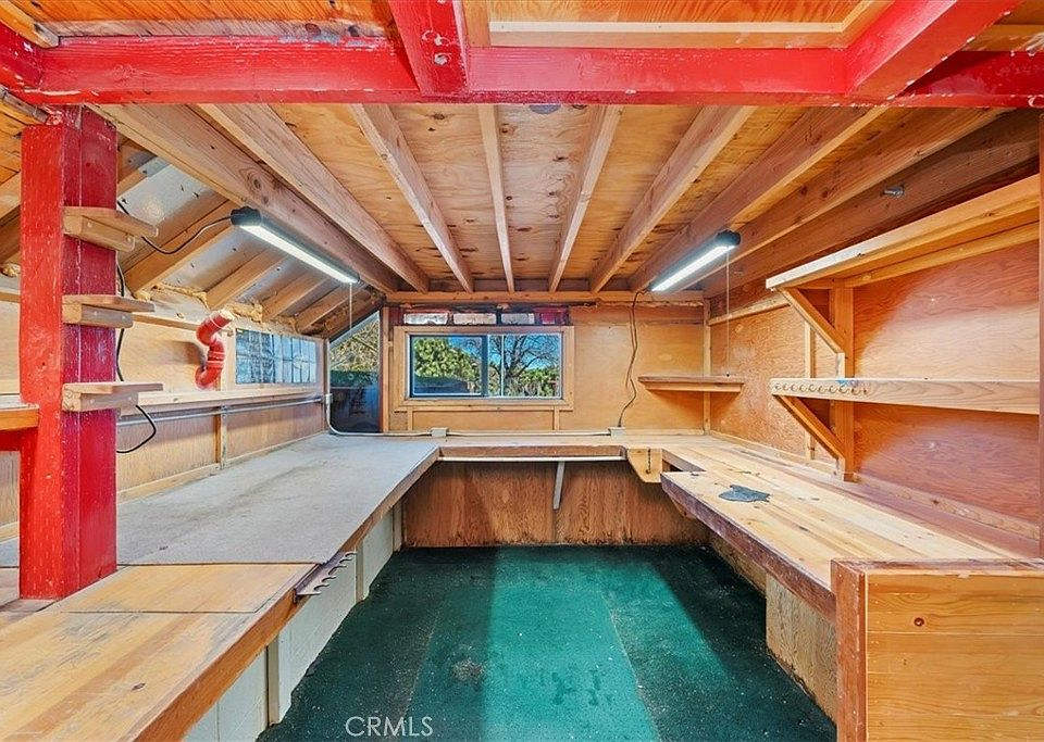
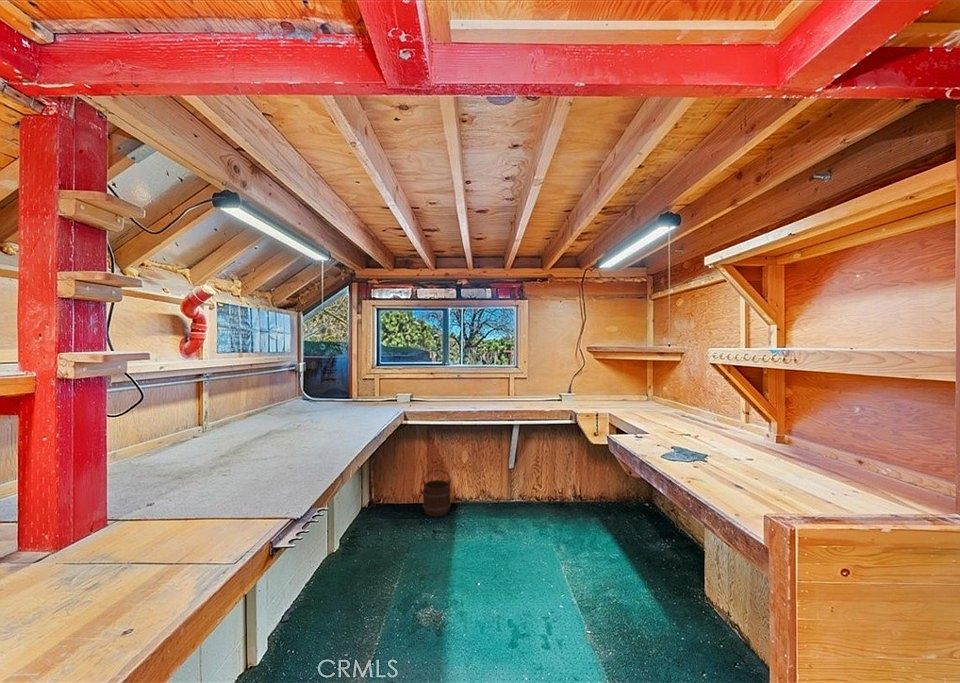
+ bucket (436, 491)
